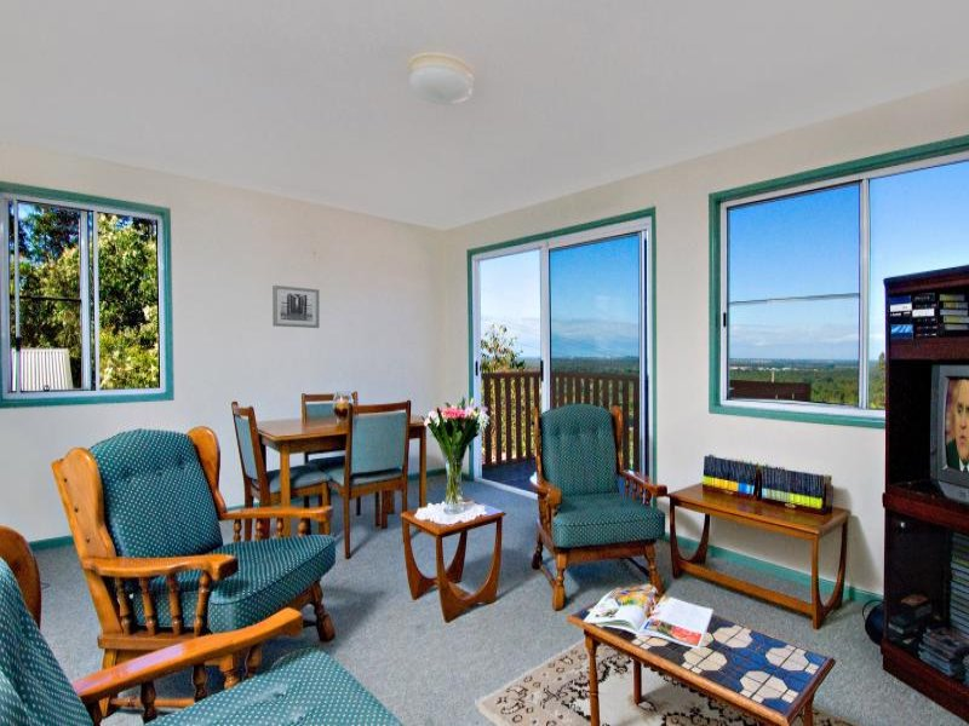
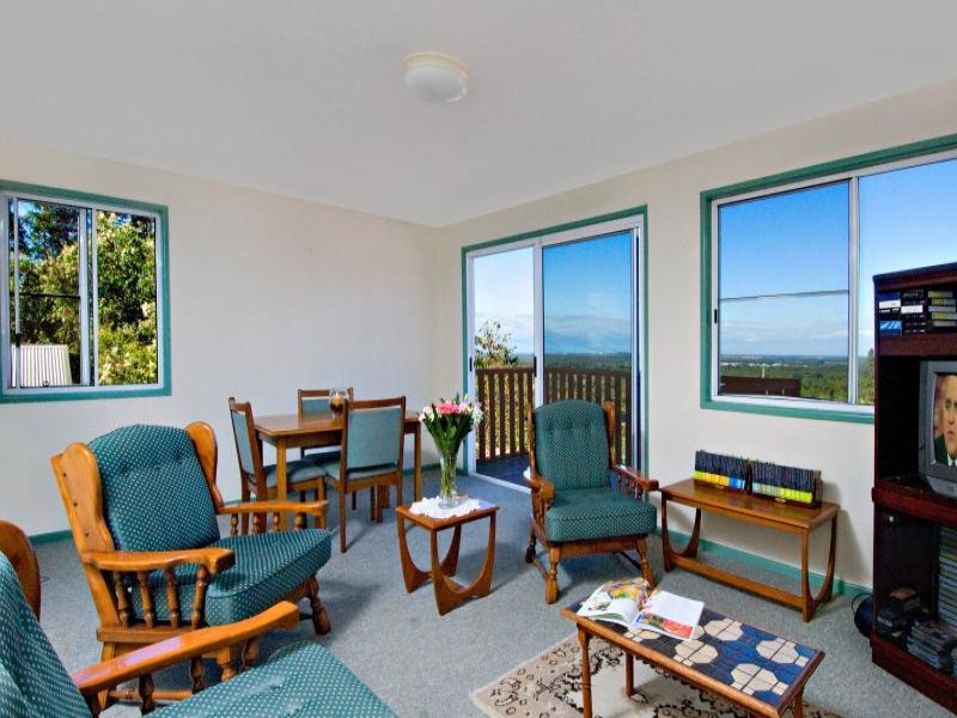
- wall art (296, 307)
